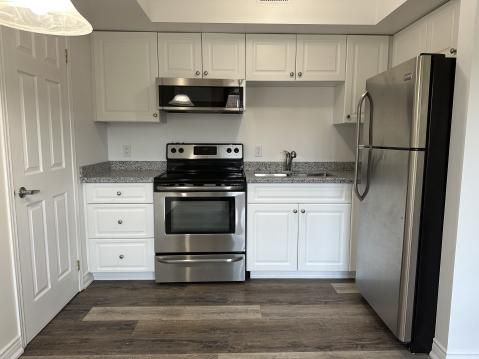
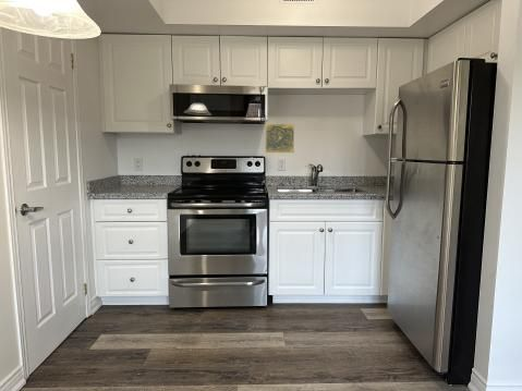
+ decorative tile (279, 138)
